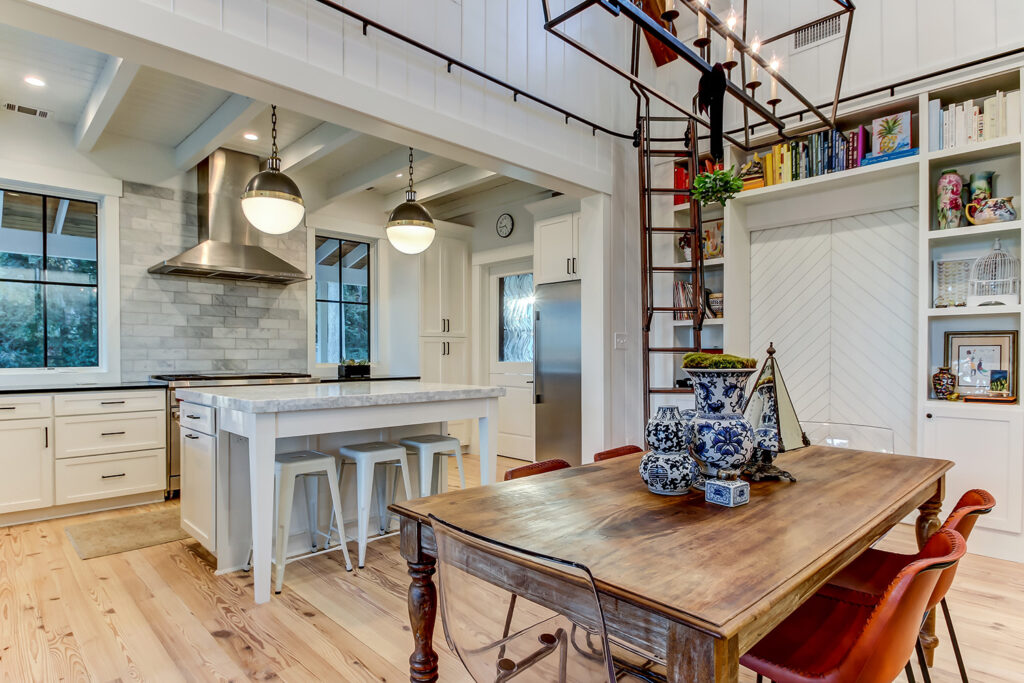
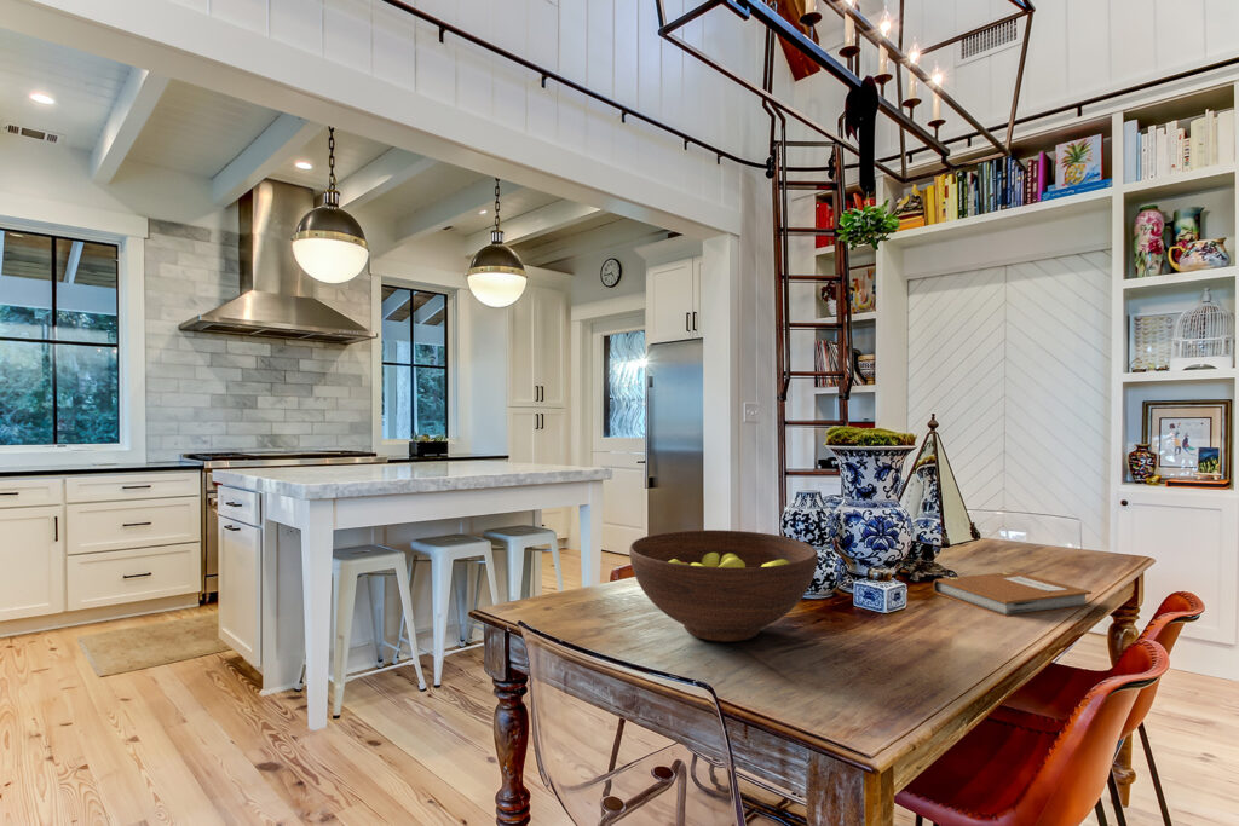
+ notebook (1010, 591)
+ fruit bowl (721, 589)
